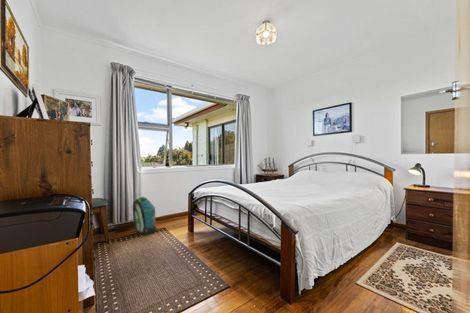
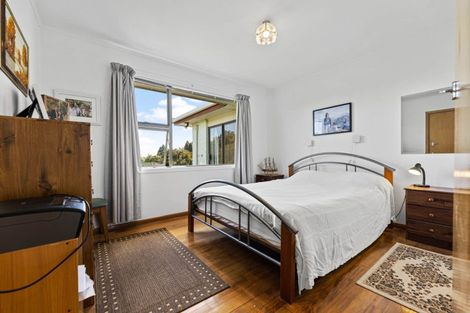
- backpack (144, 214)
